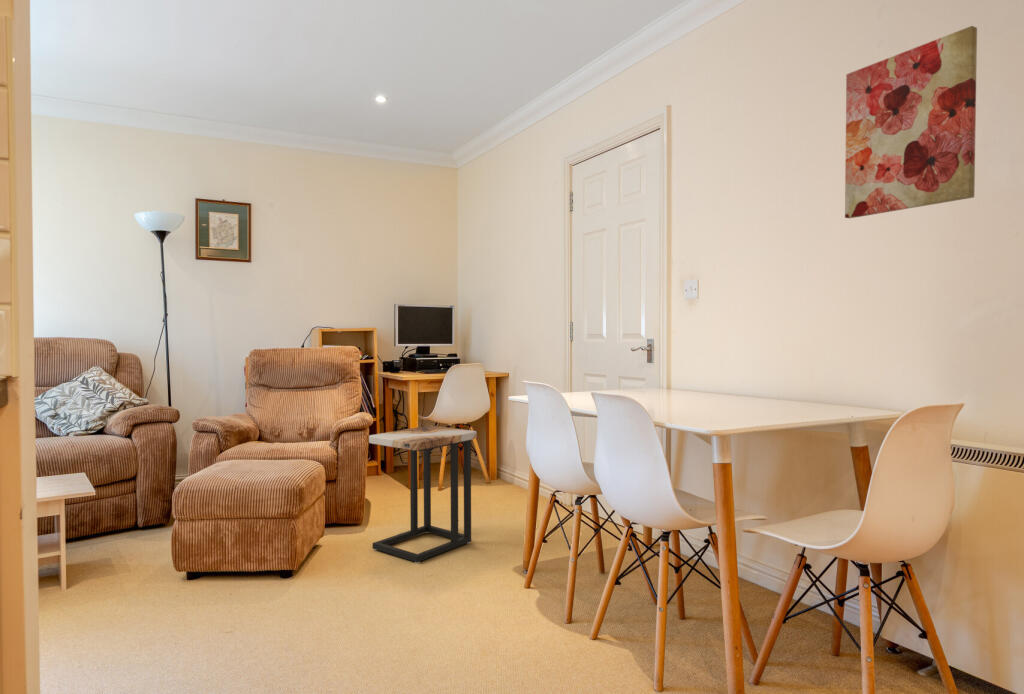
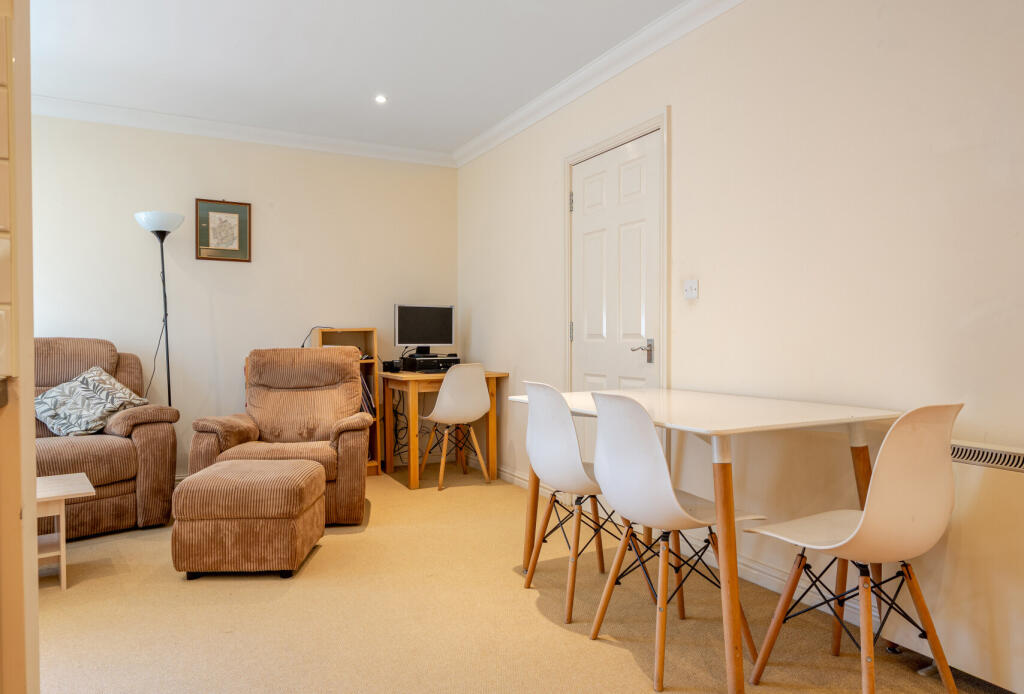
- side table (424, 489)
- wall art (905, 130)
